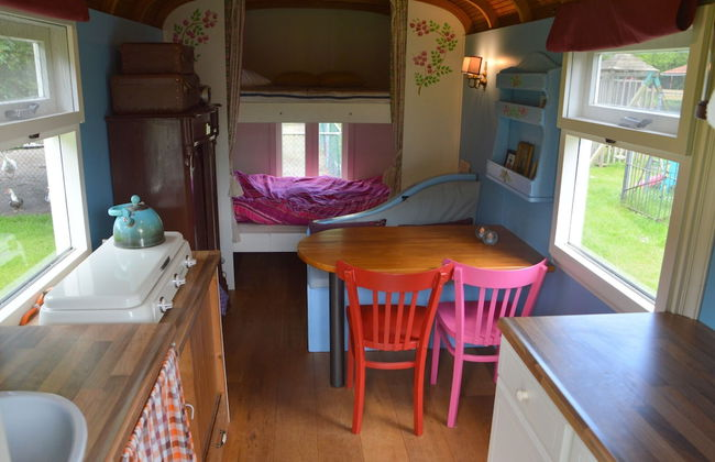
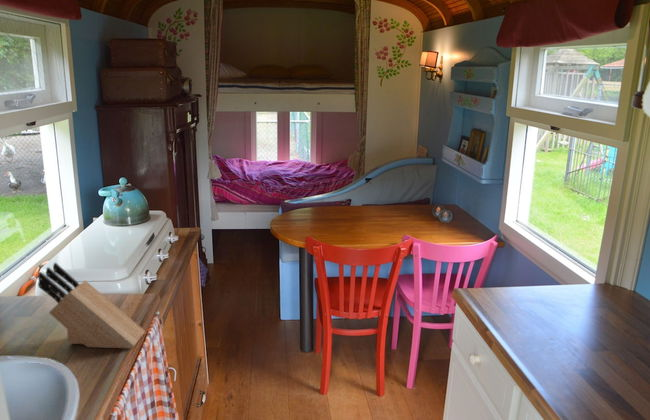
+ knife block (90, 304)
